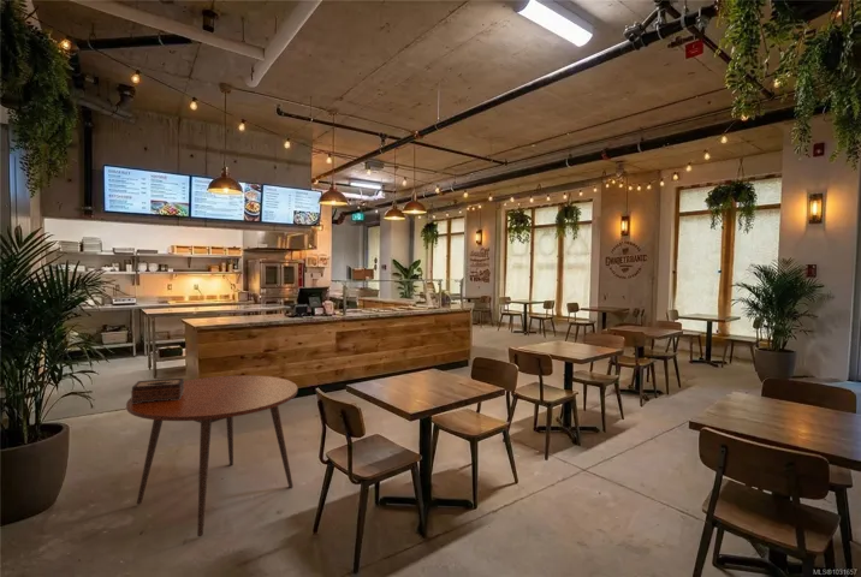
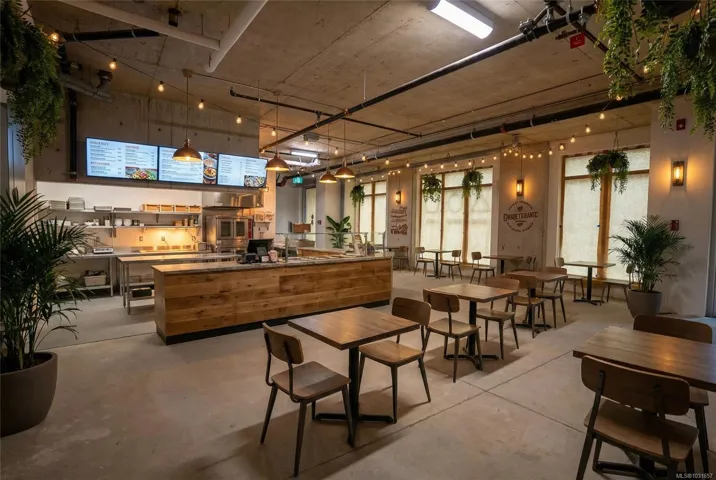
- dining table (209, 442)
- tissue box (159, 389)
